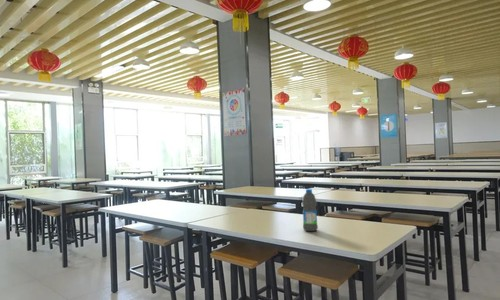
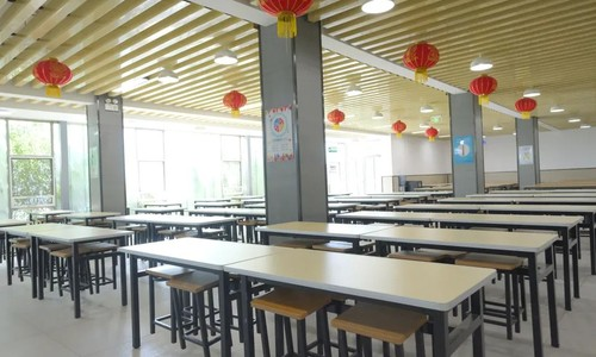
- water bottle (309, 209)
